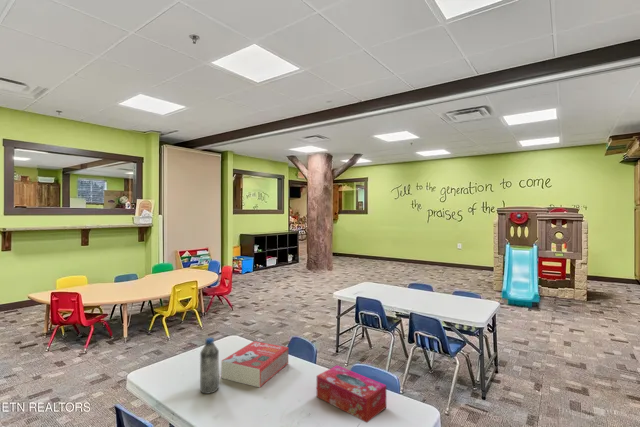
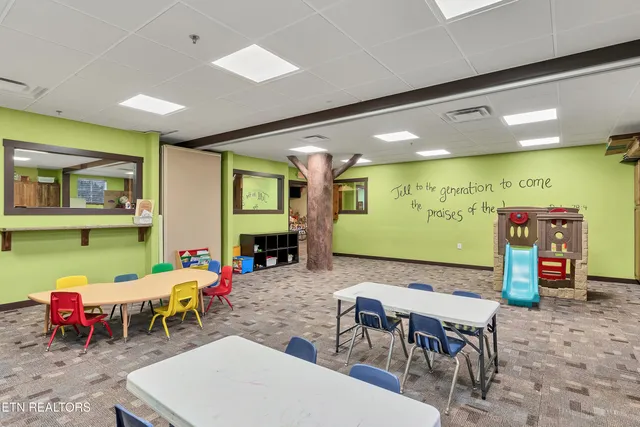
- tissue box (350, 391)
- water bottle (209, 364)
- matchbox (256, 361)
